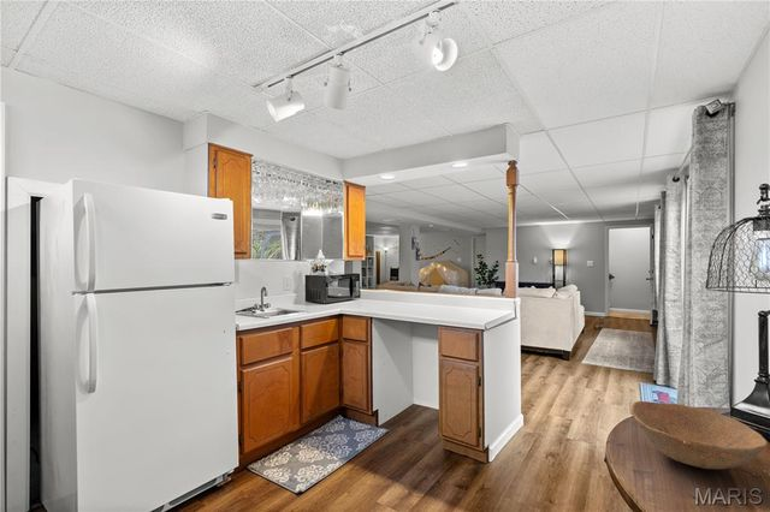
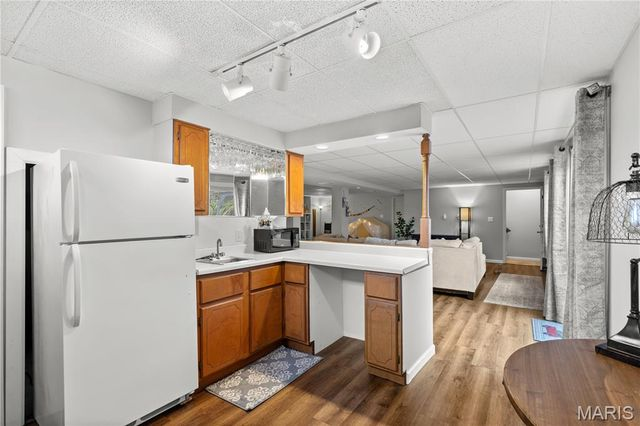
- bowl (692, 440)
